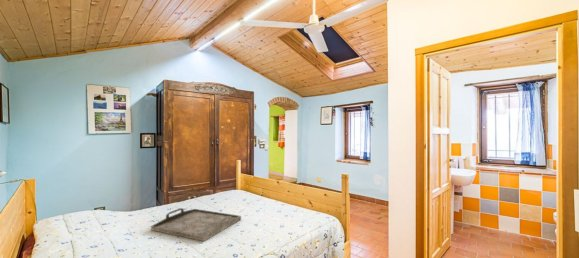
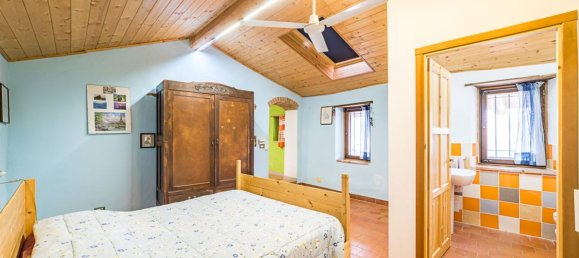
- serving tray (198, 219)
